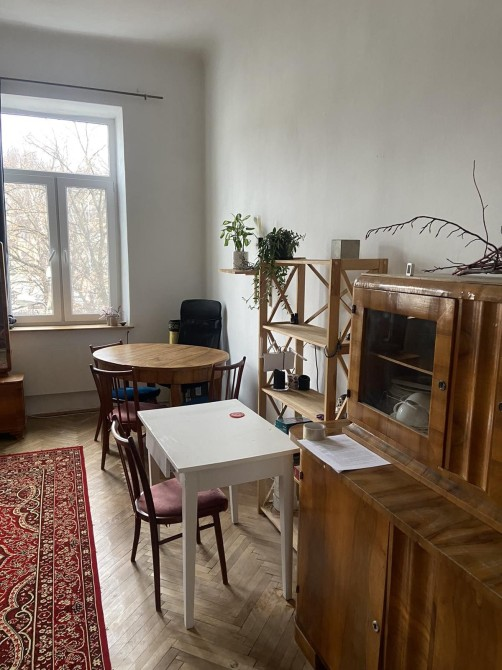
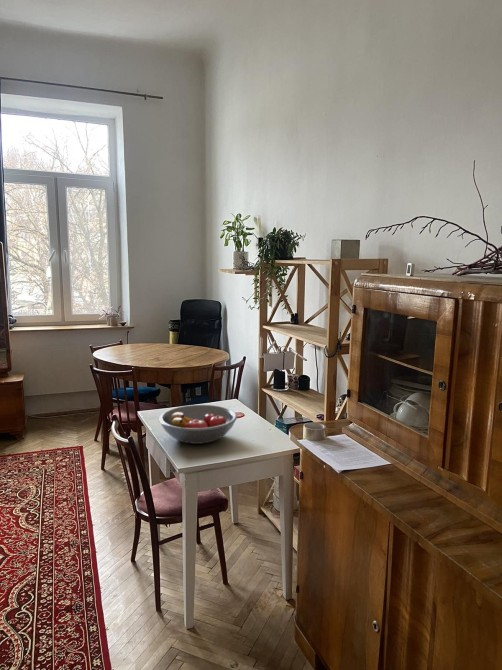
+ fruit bowl (198, 423)
